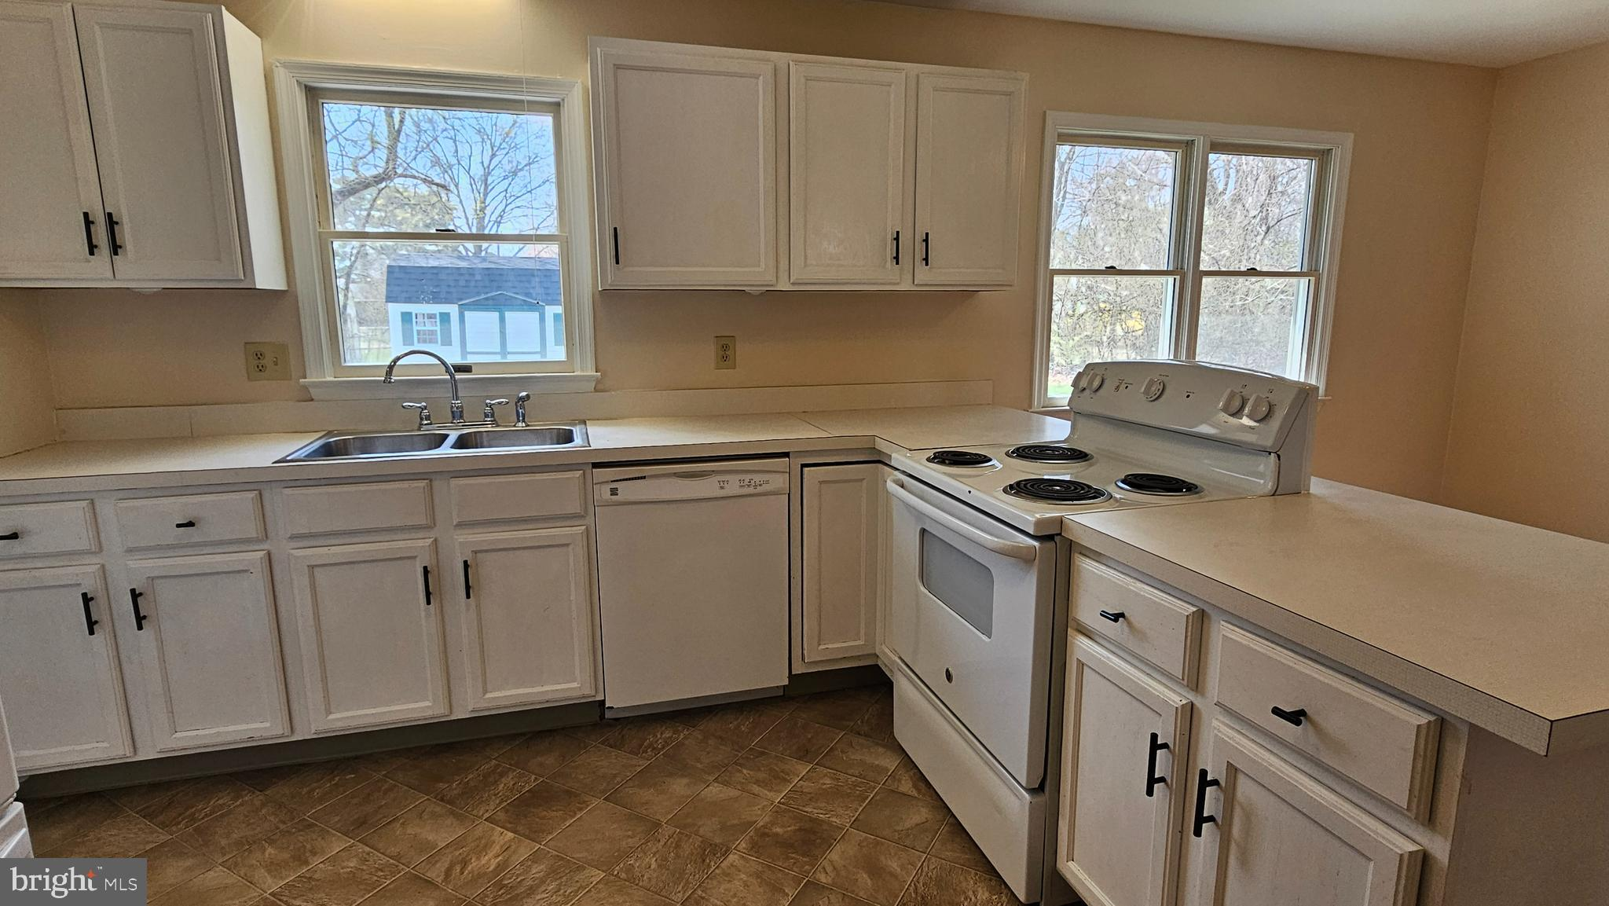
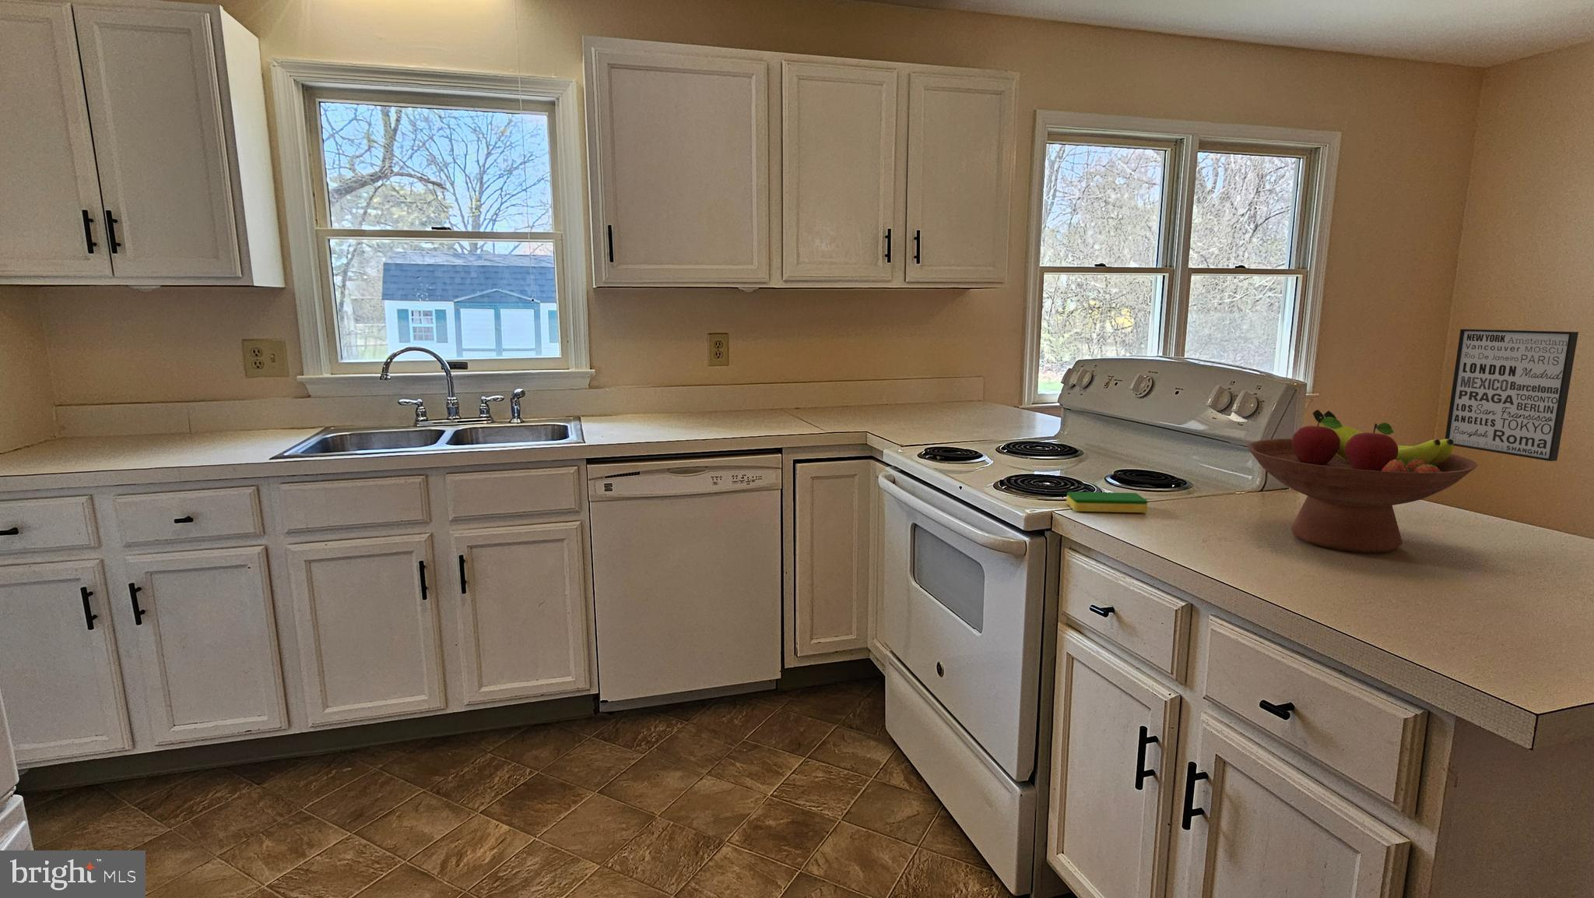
+ fruit bowl (1351, 480)
+ wall art (1506, 392)
+ dish sponge (1106, 502)
